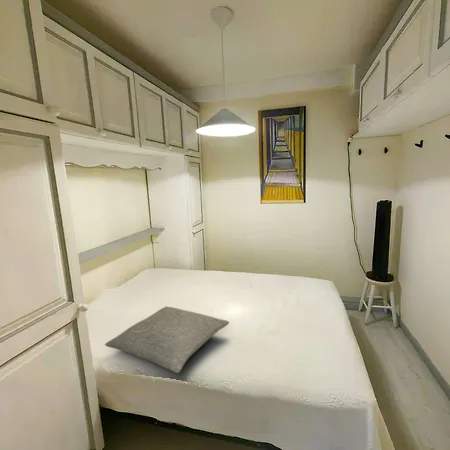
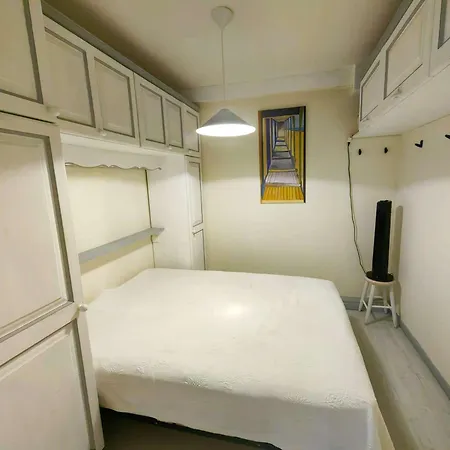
- pillow (170, 332)
